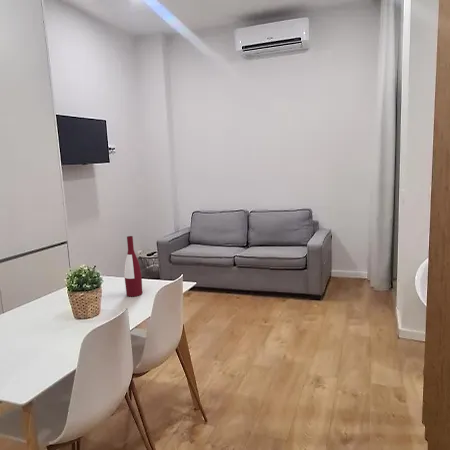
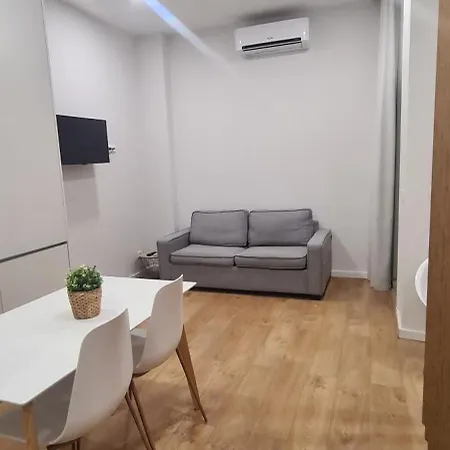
- alcohol (132, 265)
